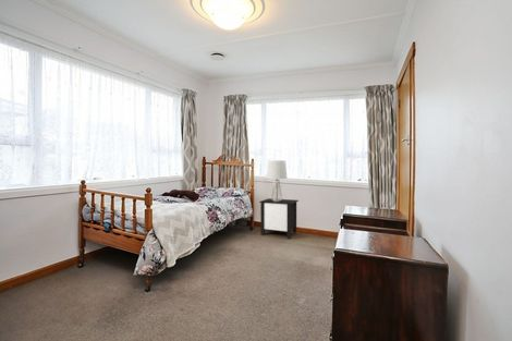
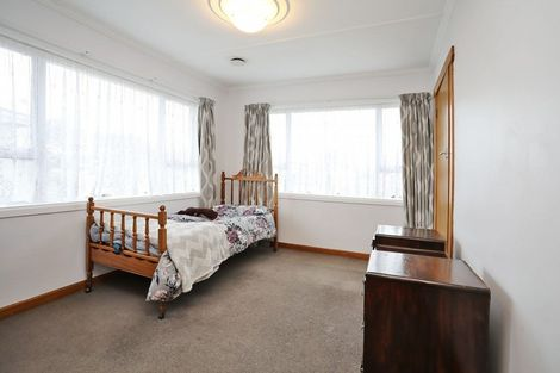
- nightstand (279, 217)
- lamp (277, 181)
